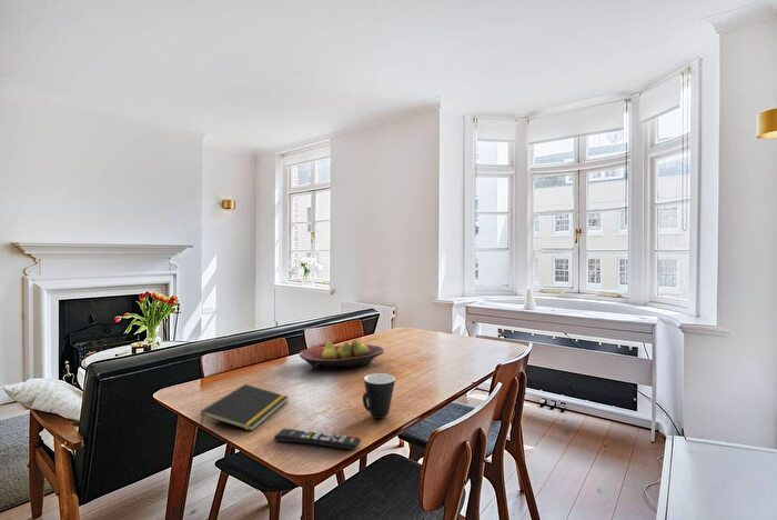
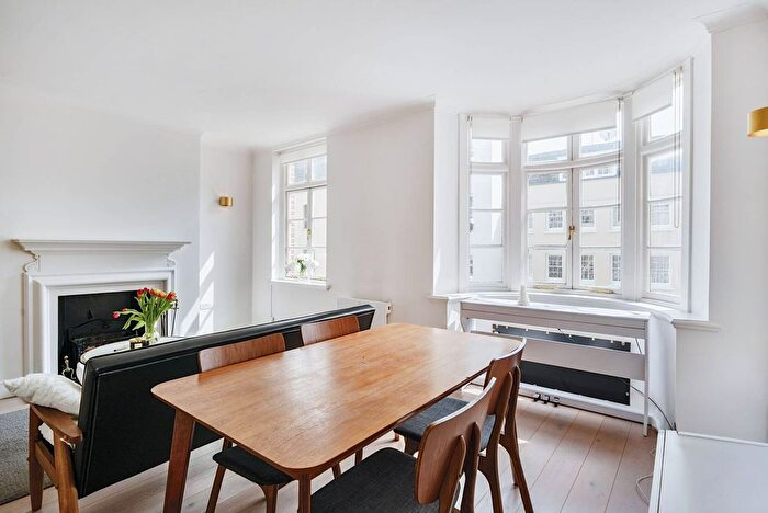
- remote control (316, 439)
- notepad (248, 404)
- mug (376, 398)
- fruit bowl (342, 352)
